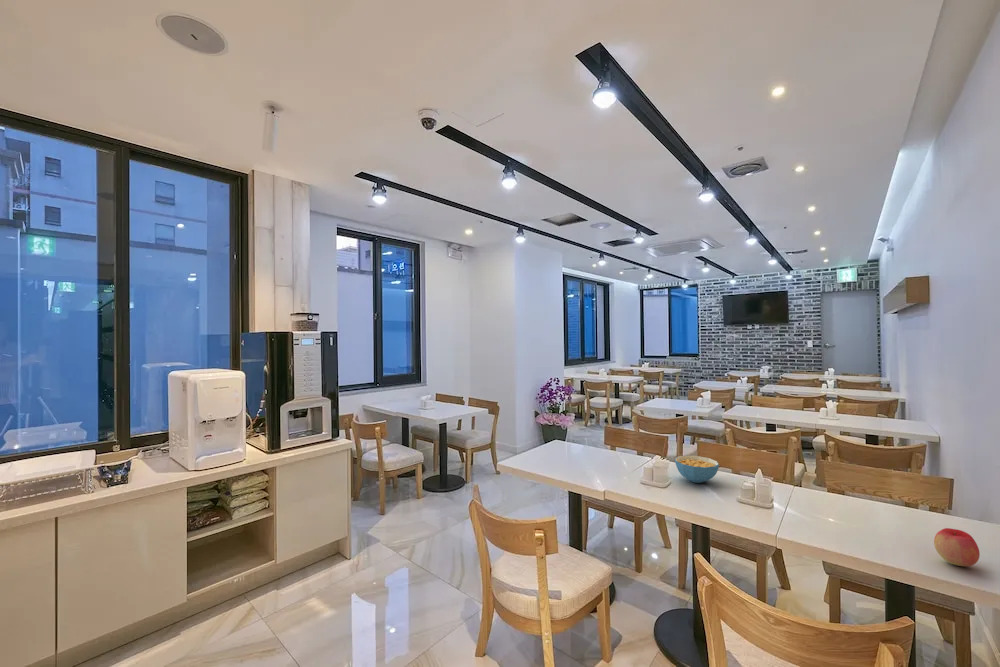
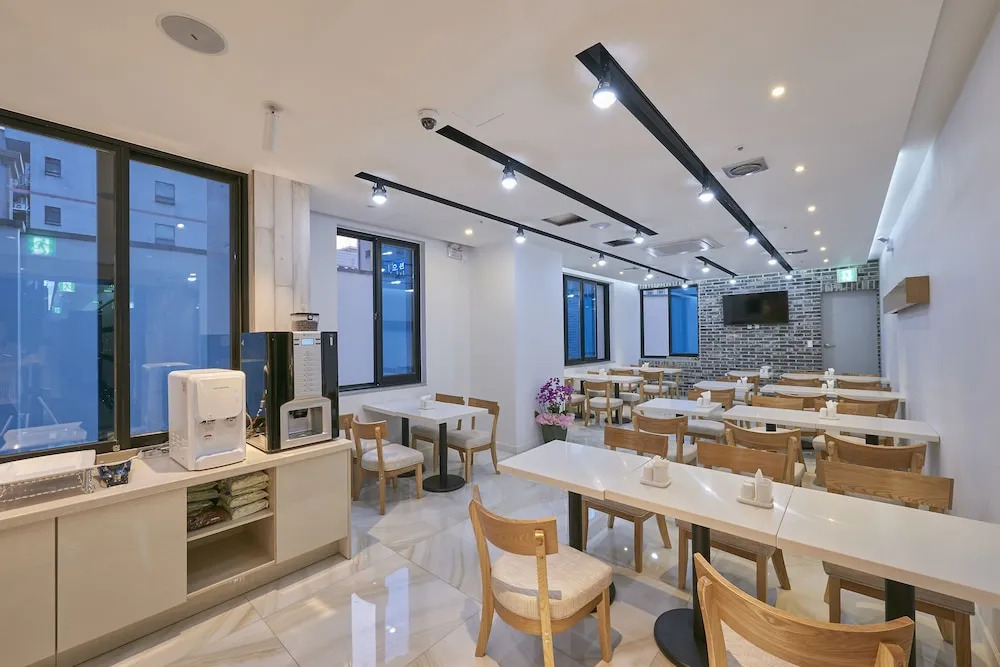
- cereal bowl (696, 470)
- apple (956, 547)
